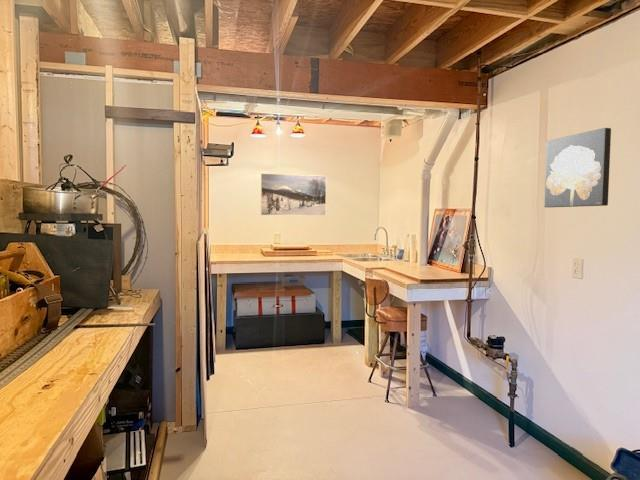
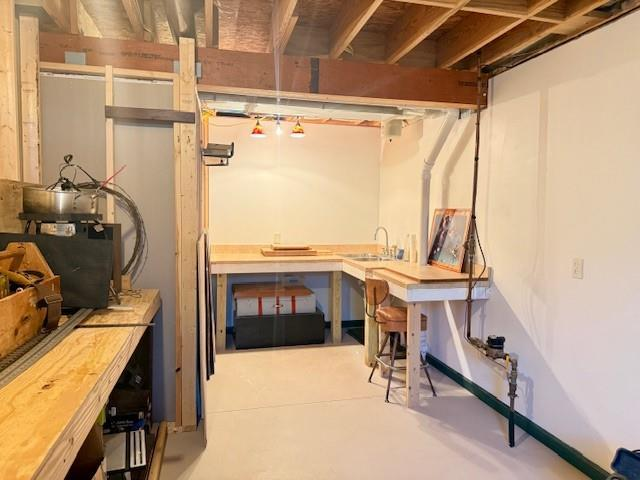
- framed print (294, 195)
- wall art (575, 171)
